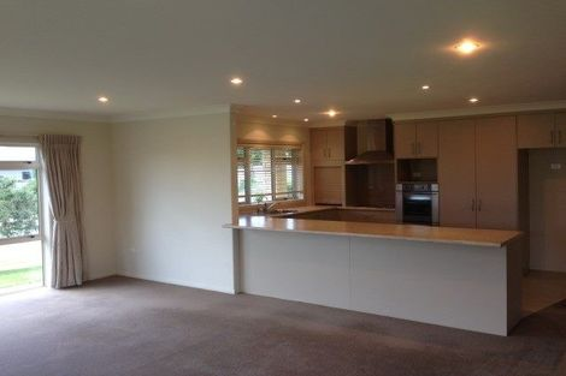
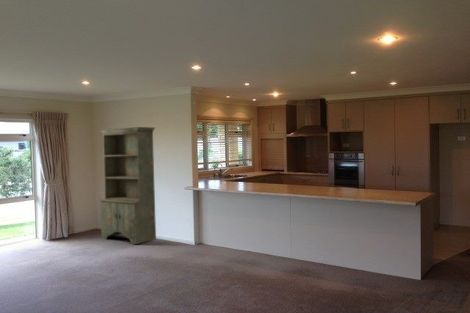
+ bookshelf (127, 183)
